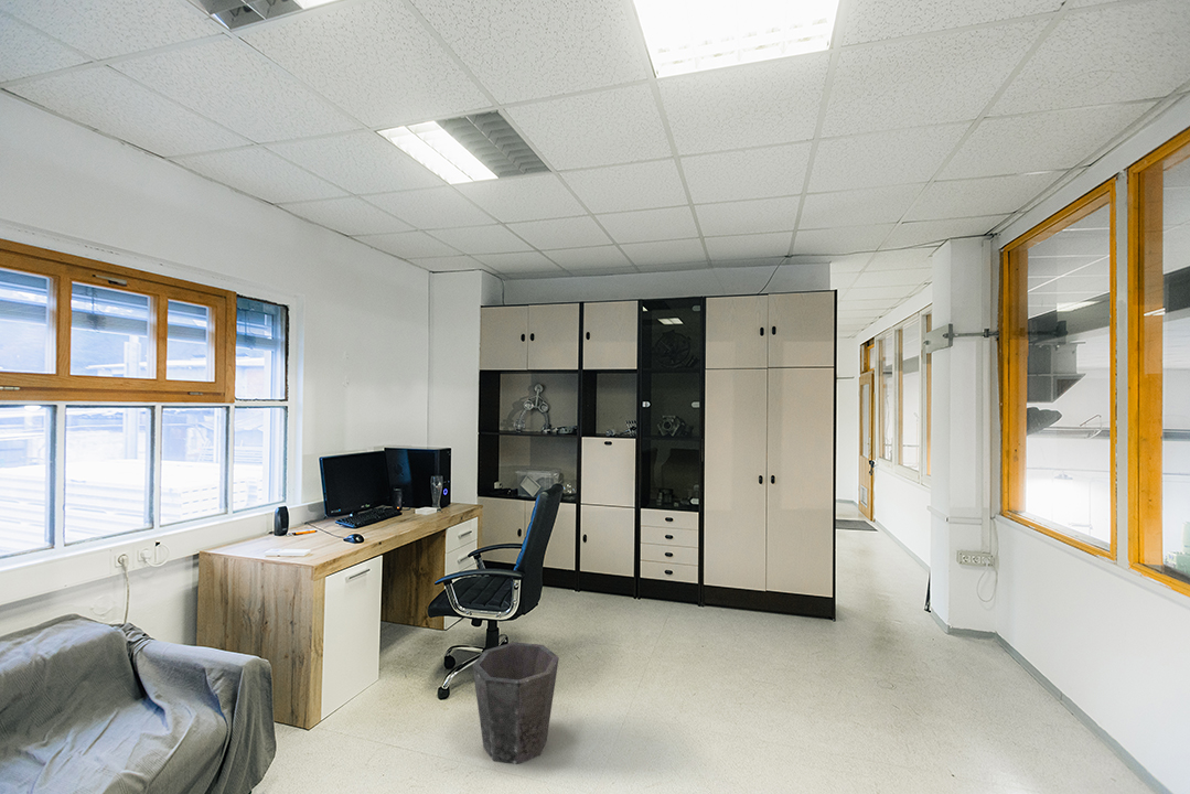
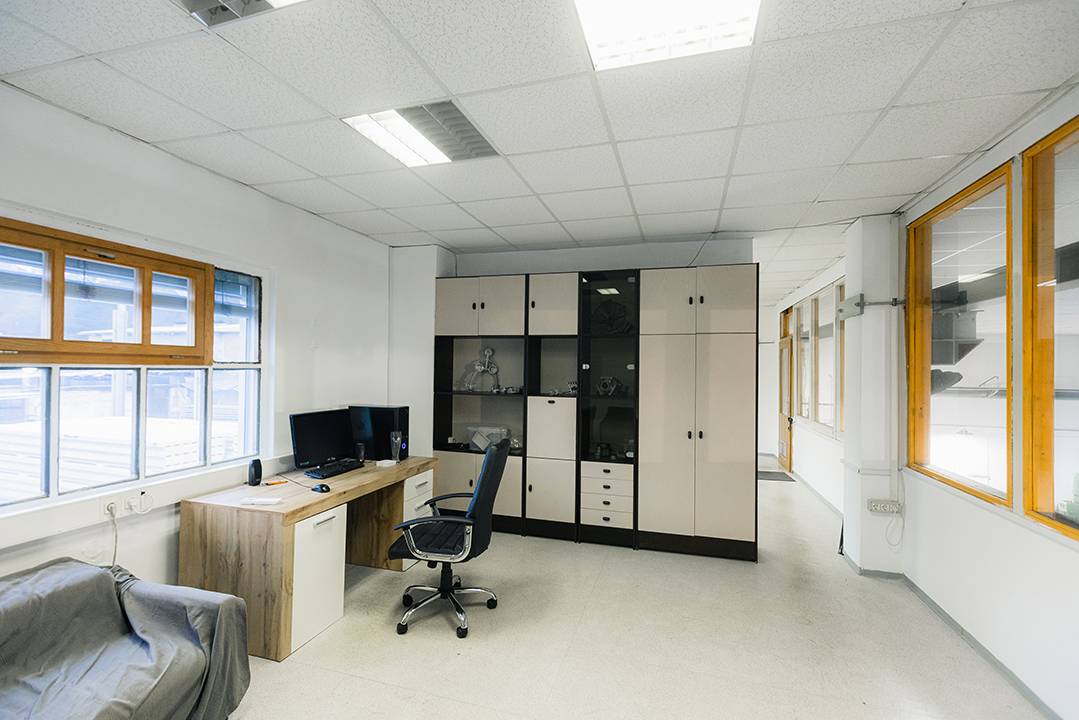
- waste bin (515, 701)
